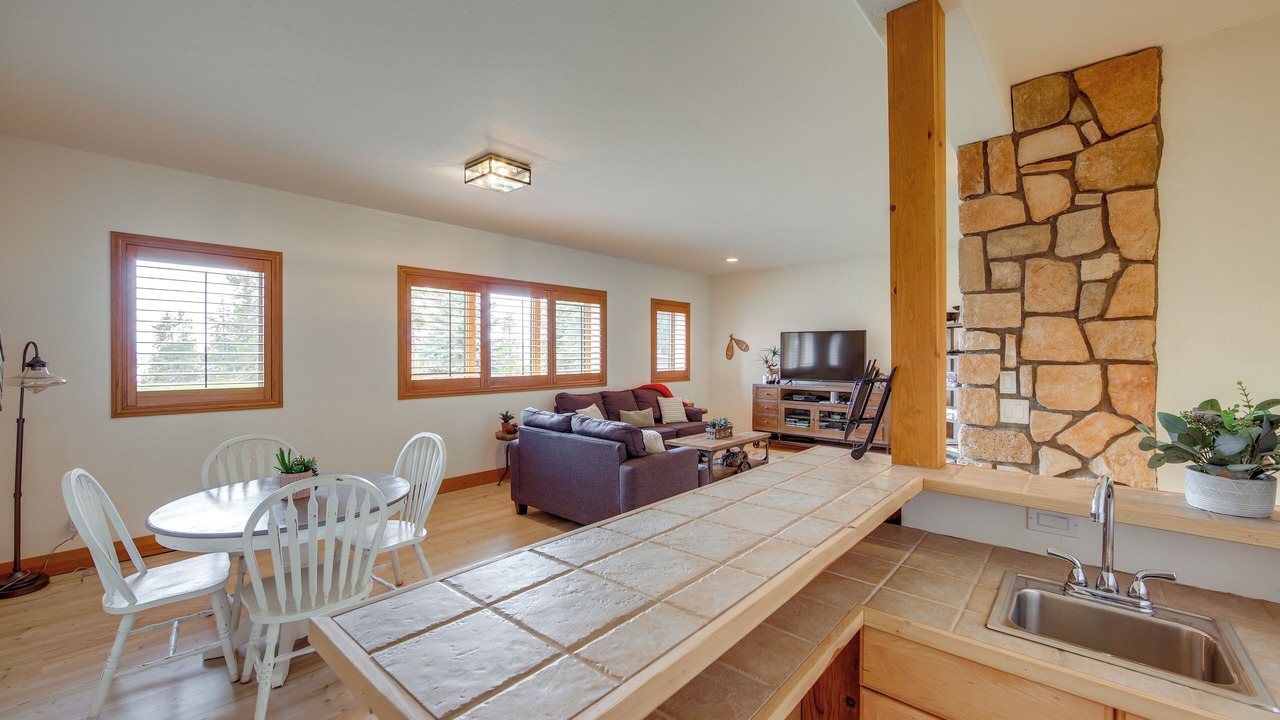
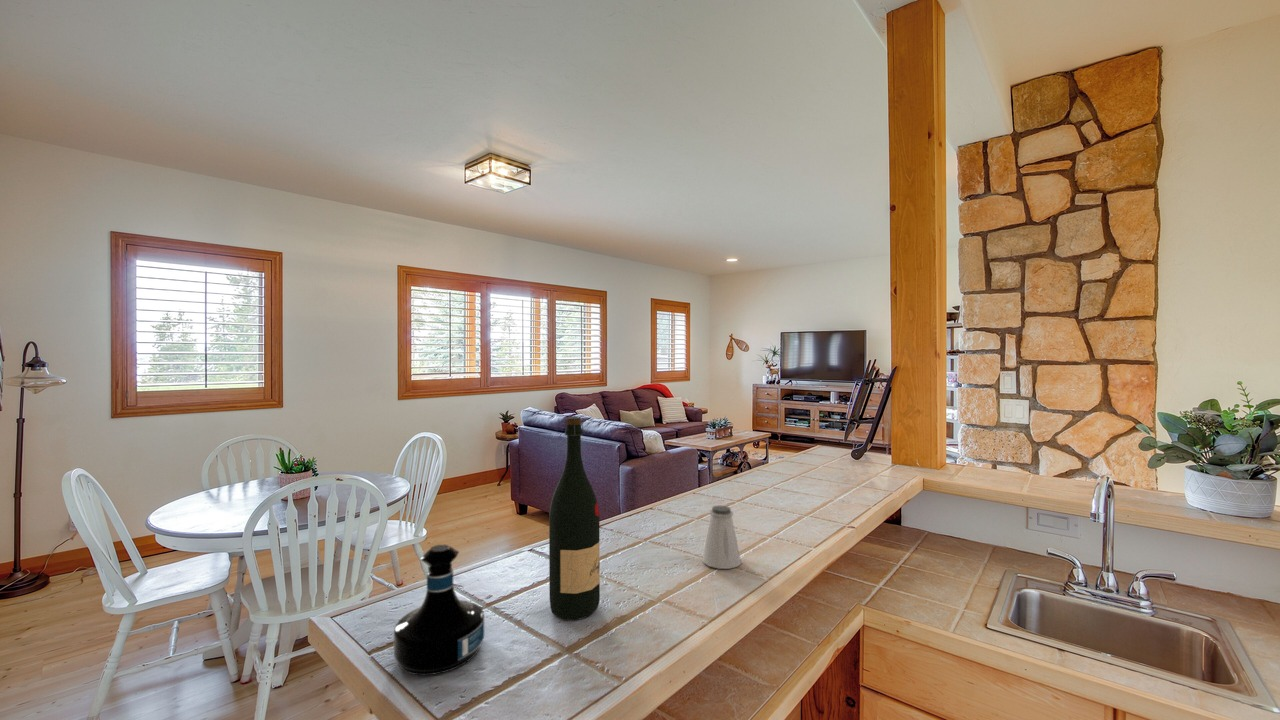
+ tequila bottle (440, 599)
+ saltshaker (721, 534)
+ wine bottle (574, 512)
